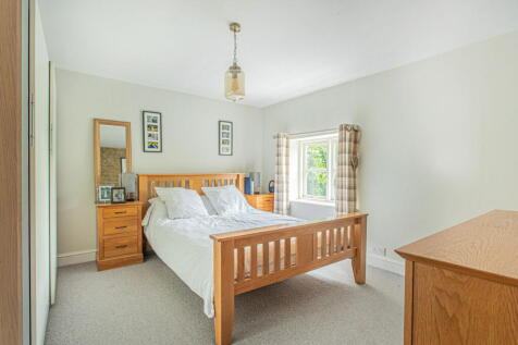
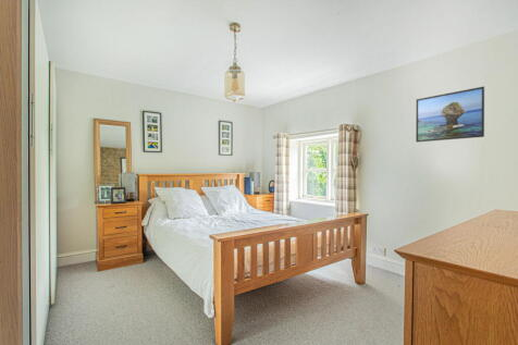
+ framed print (447, 116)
